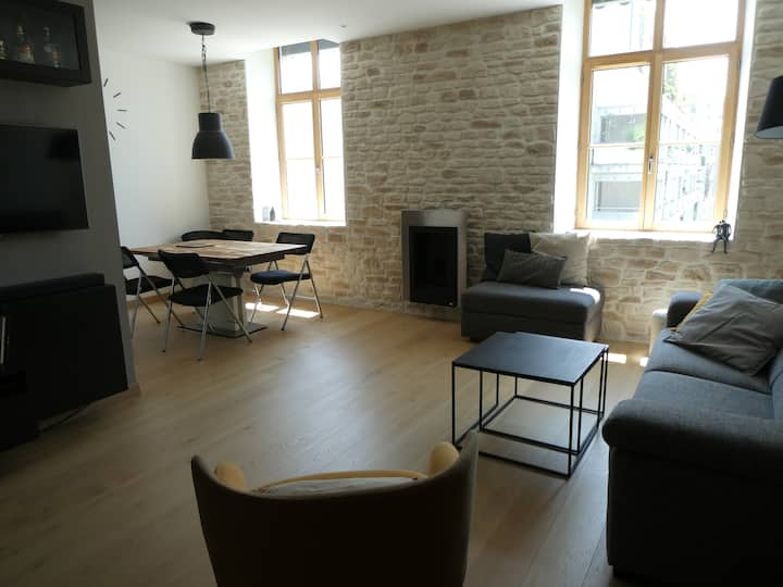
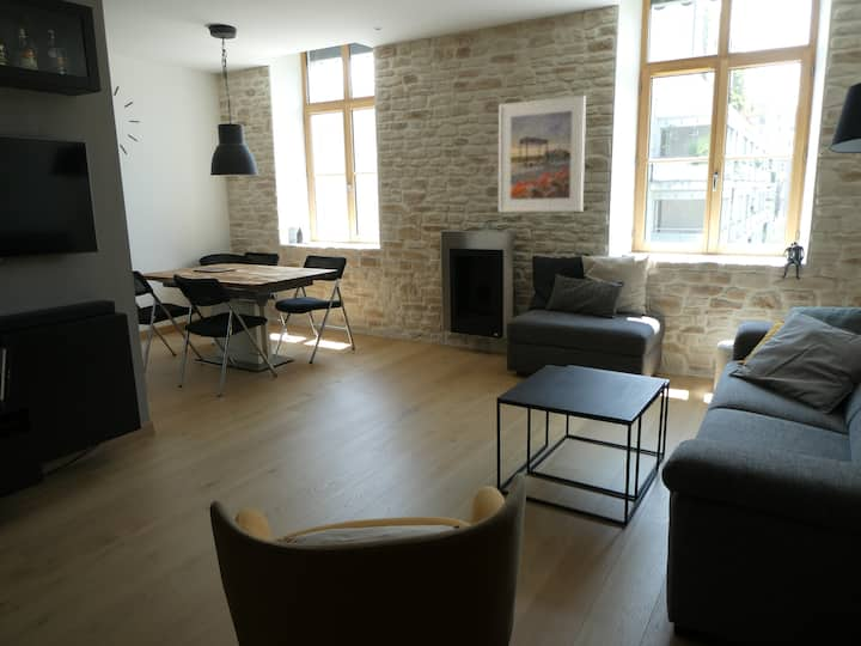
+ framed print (539, 157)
